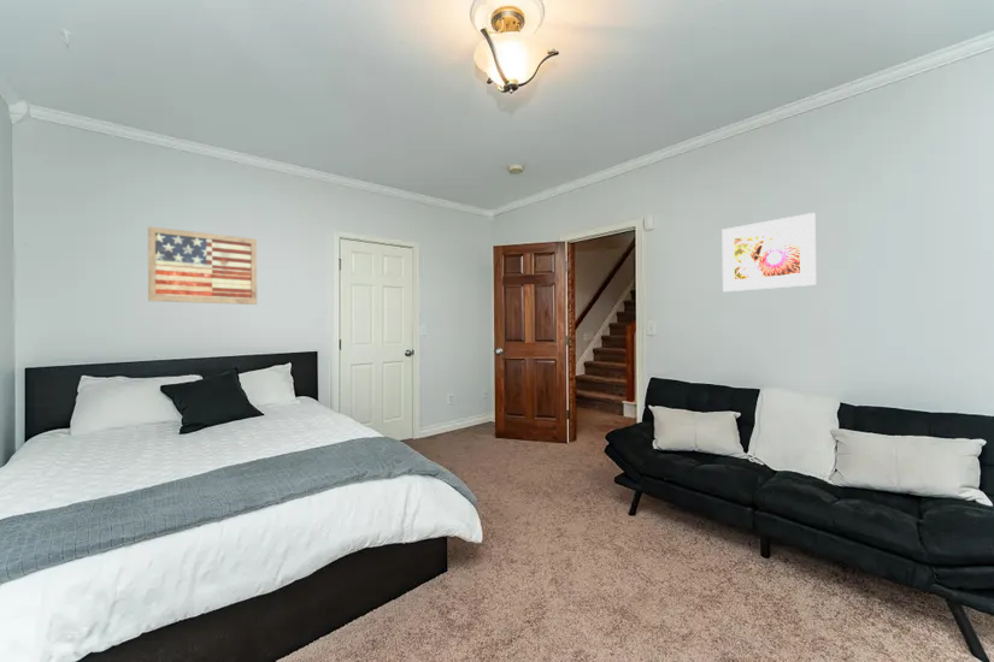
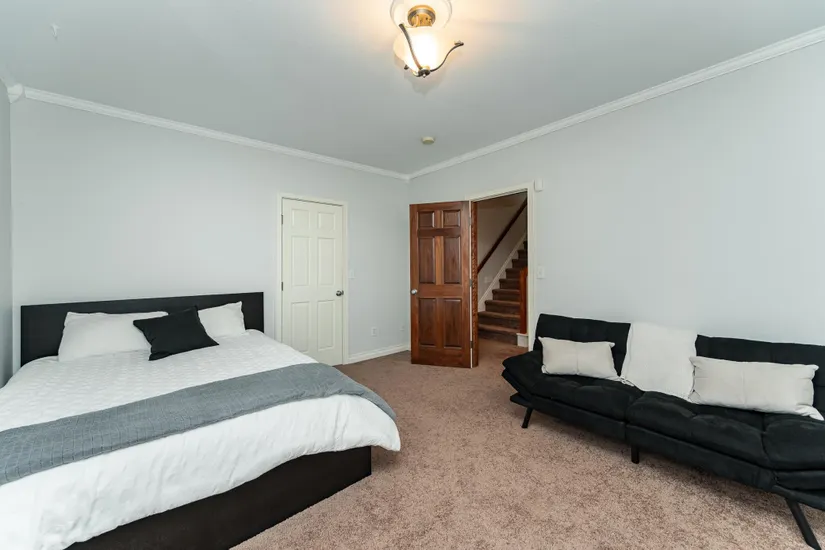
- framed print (765, 254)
- wall art (206, 267)
